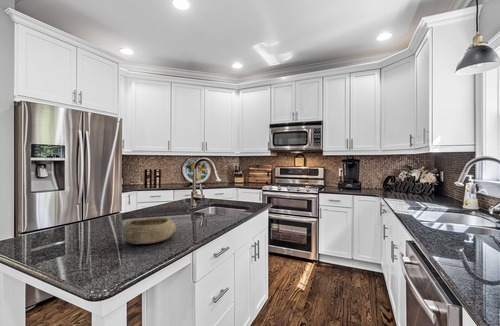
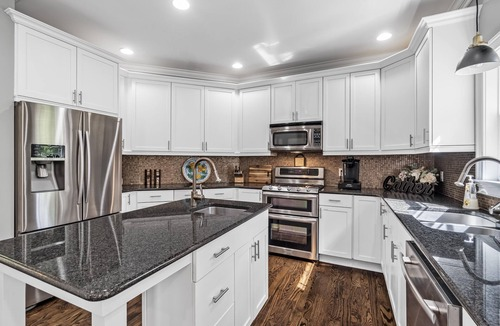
- bowl (149, 230)
